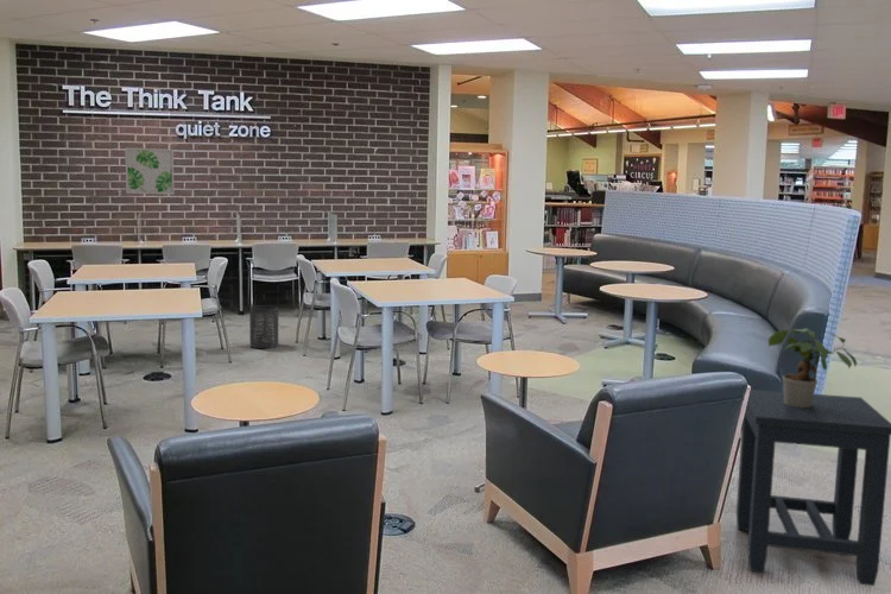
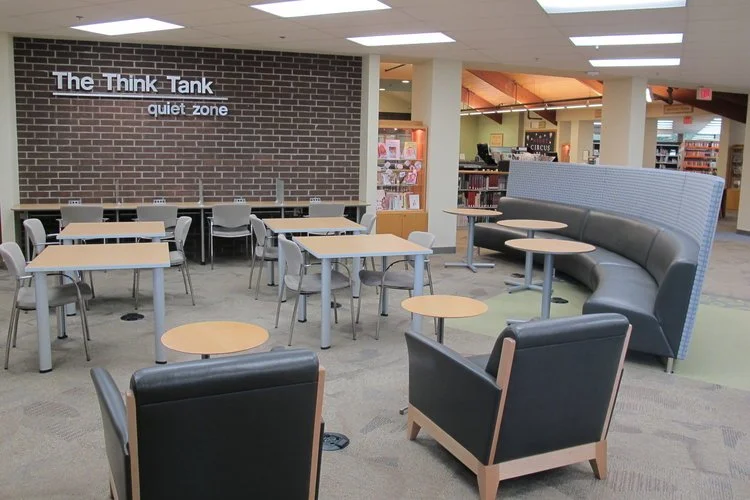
- side table (800, 498)
- wall art (150, 171)
- potted plant (811, 366)
- trash can (264, 326)
